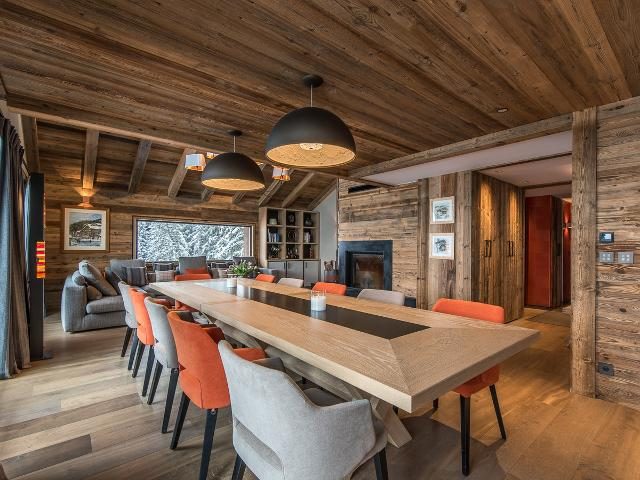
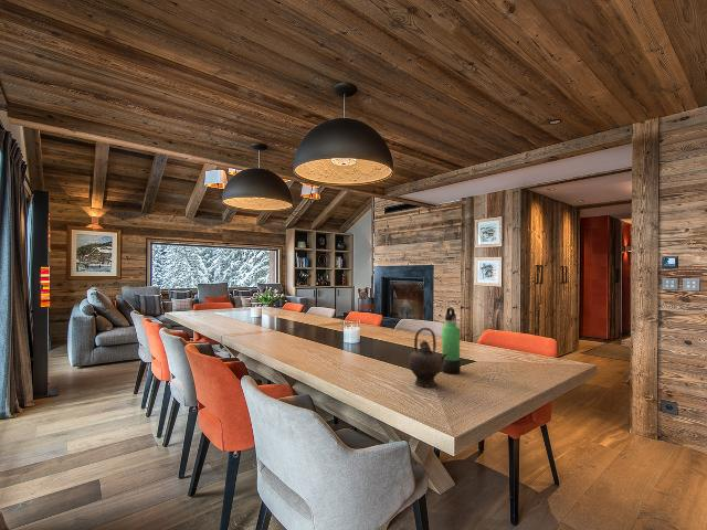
+ thermos bottle (451, 339)
+ teapot (429, 356)
